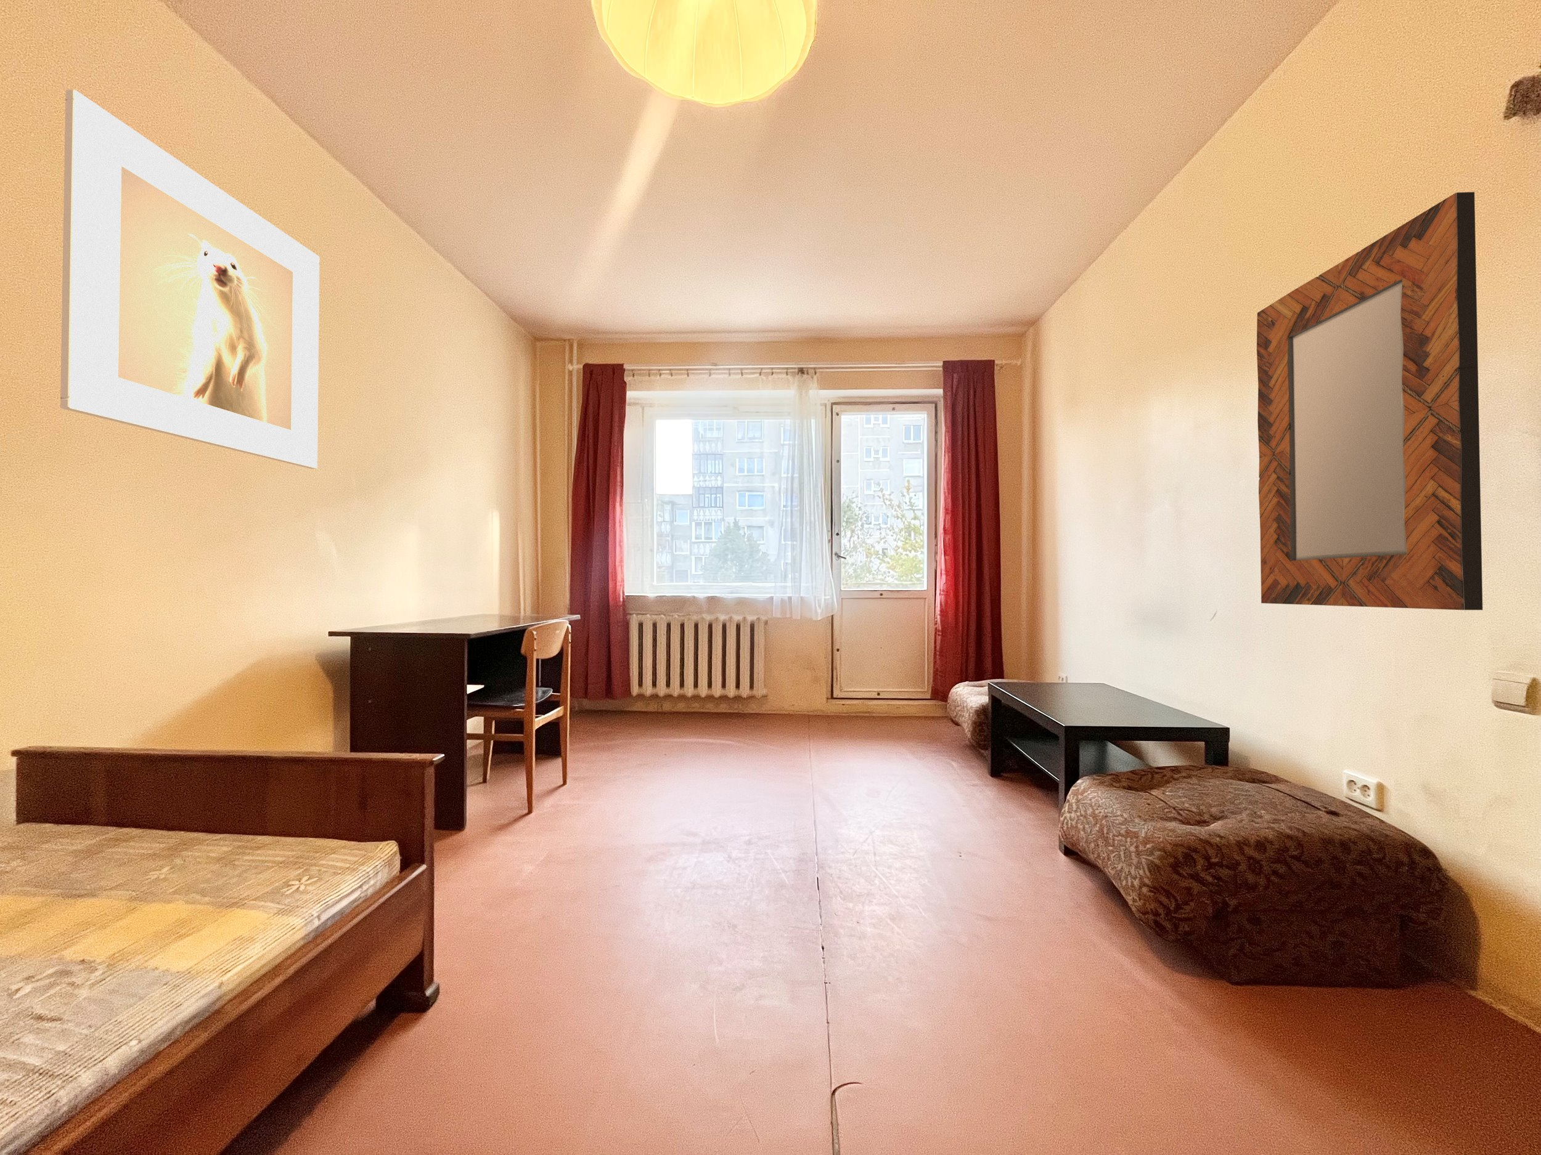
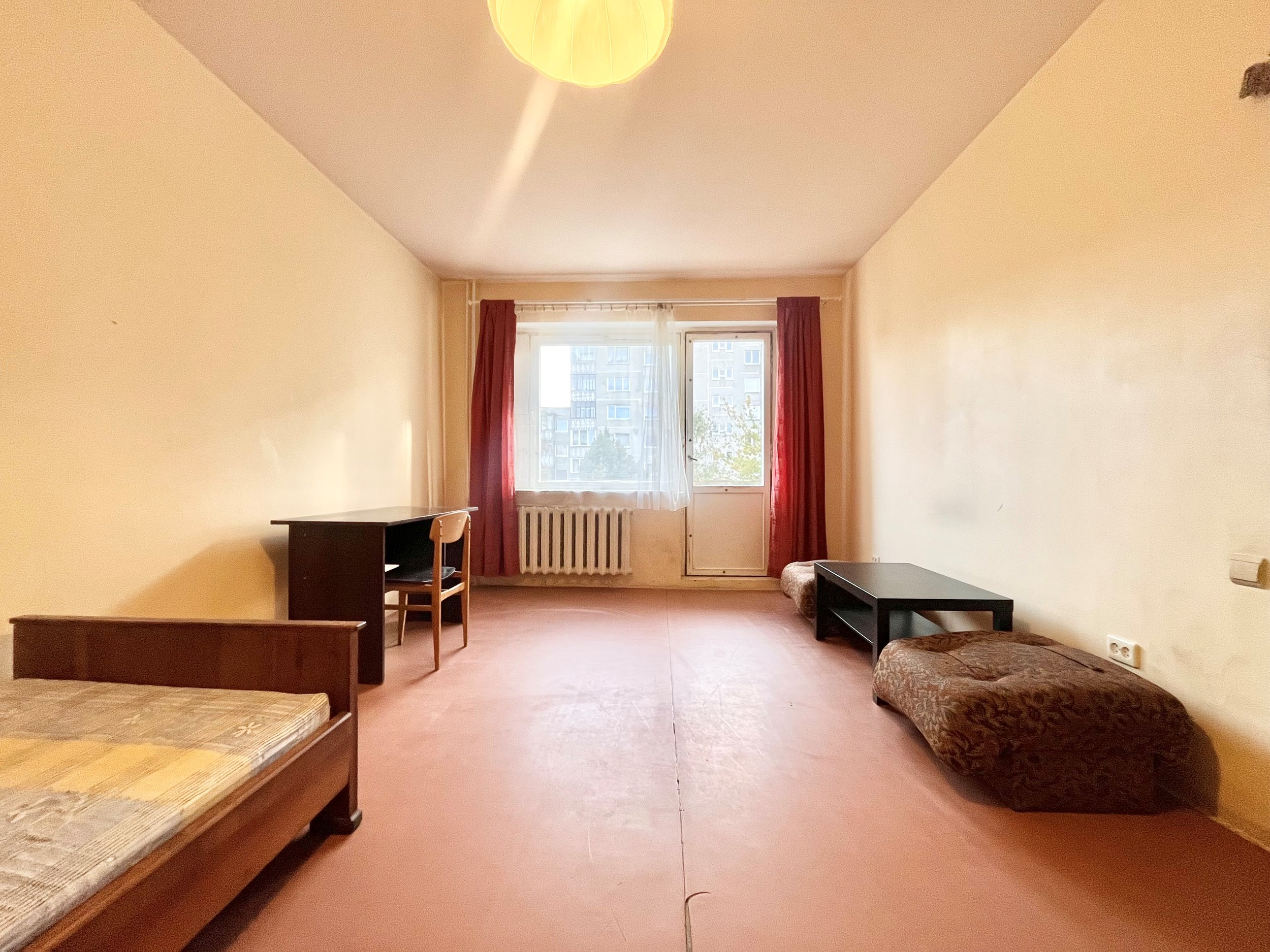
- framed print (216, 317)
- home mirror (1347, 433)
